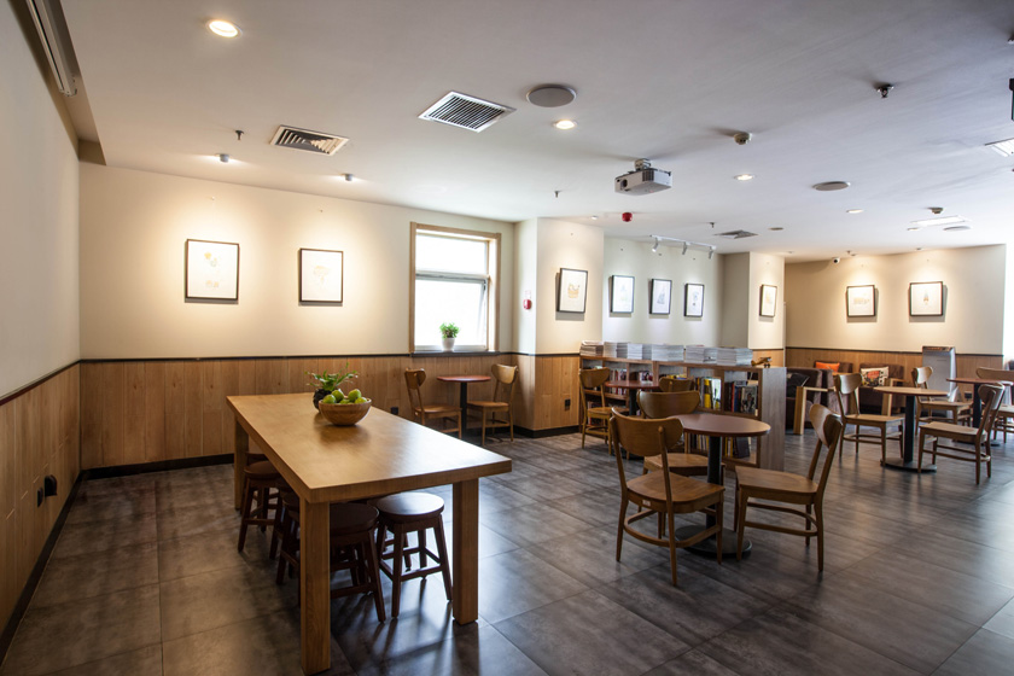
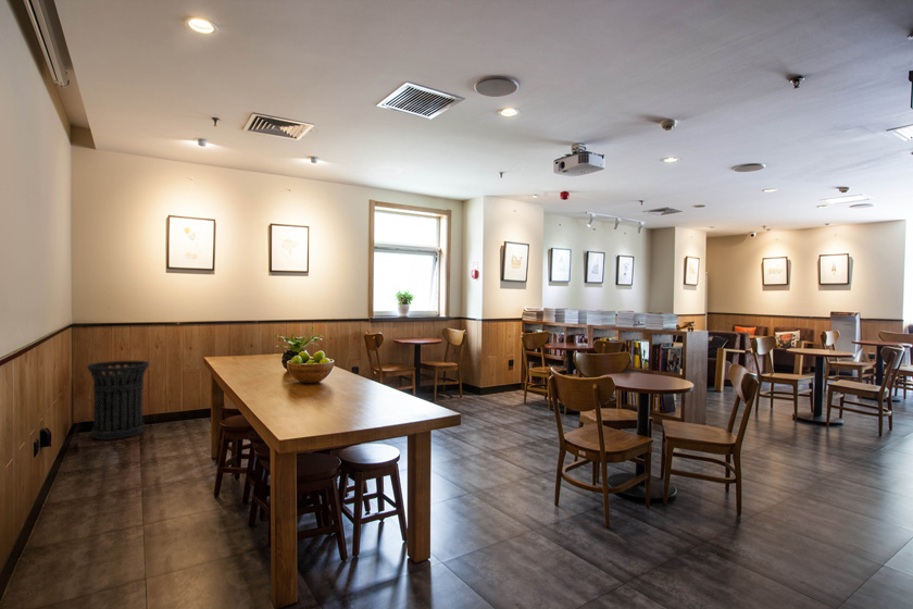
+ trash can (118, 399)
